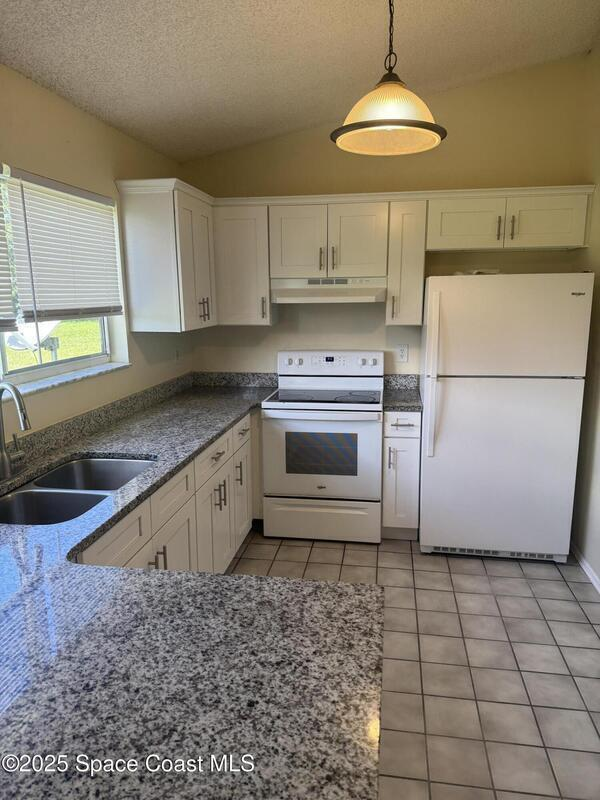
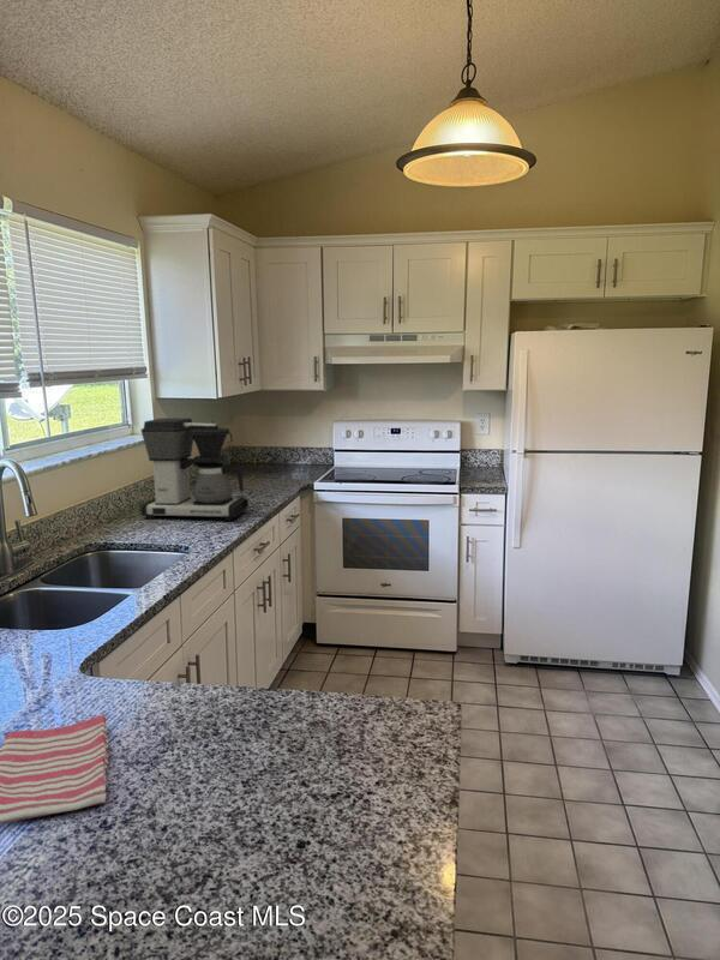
+ dish towel (50, 764)
+ coffee maker (196, 466)
